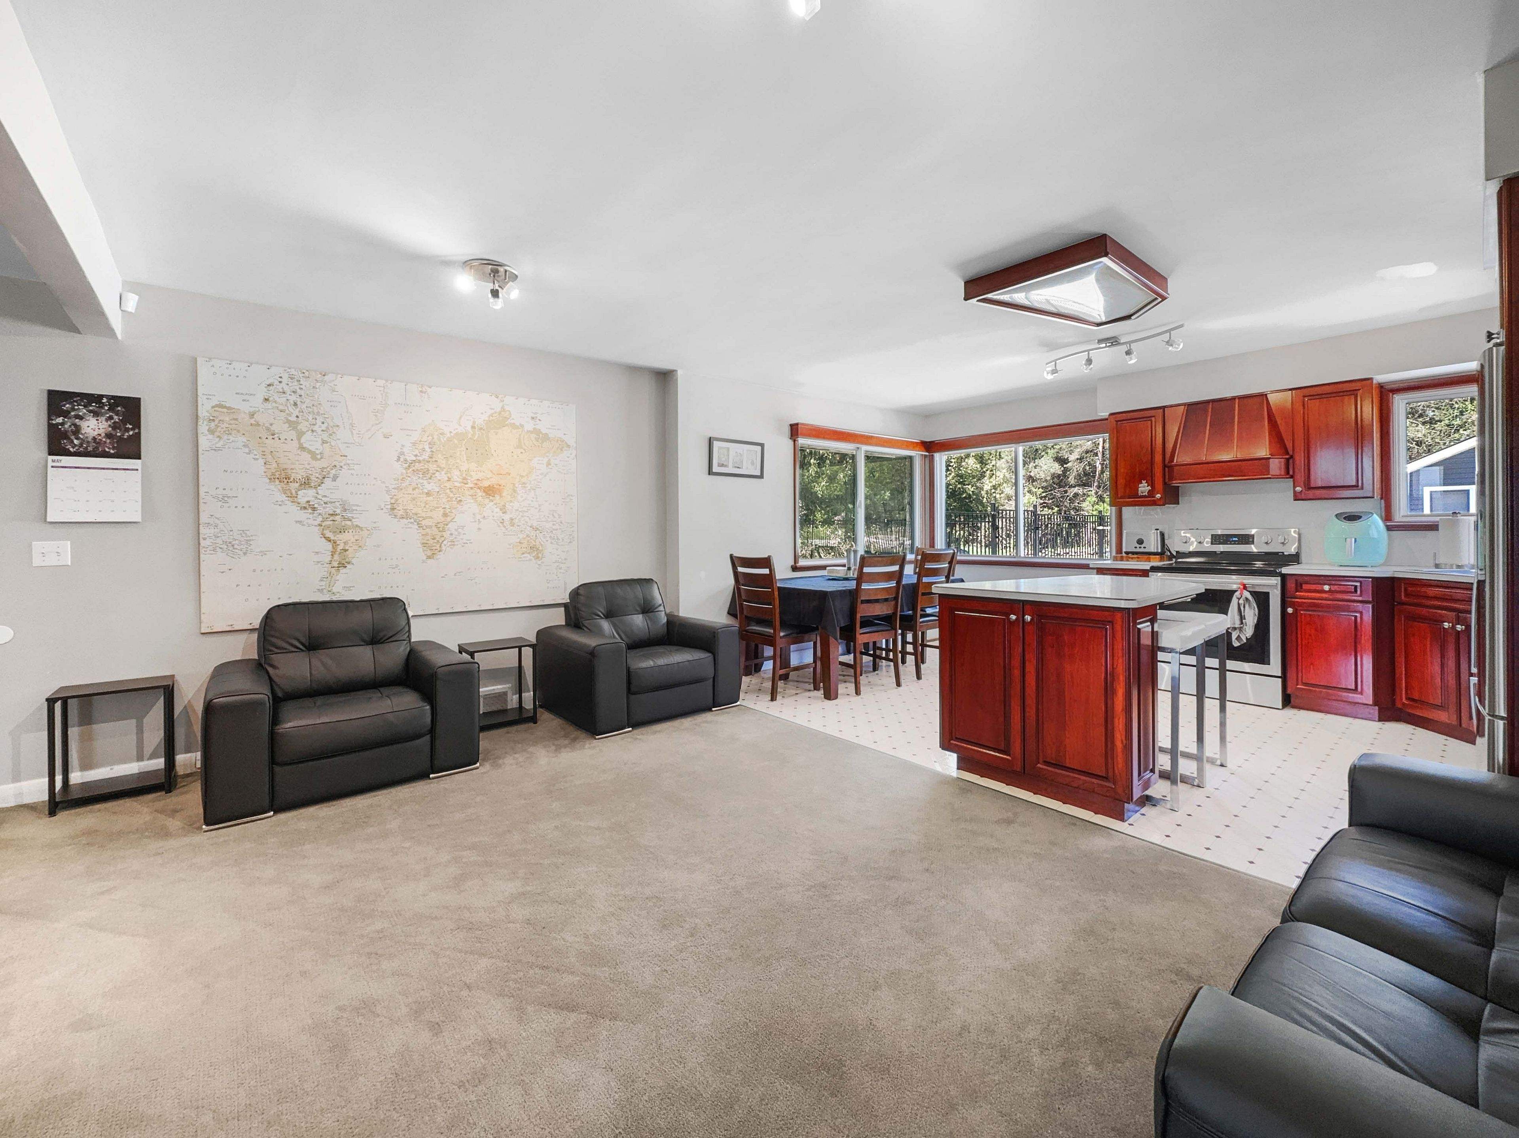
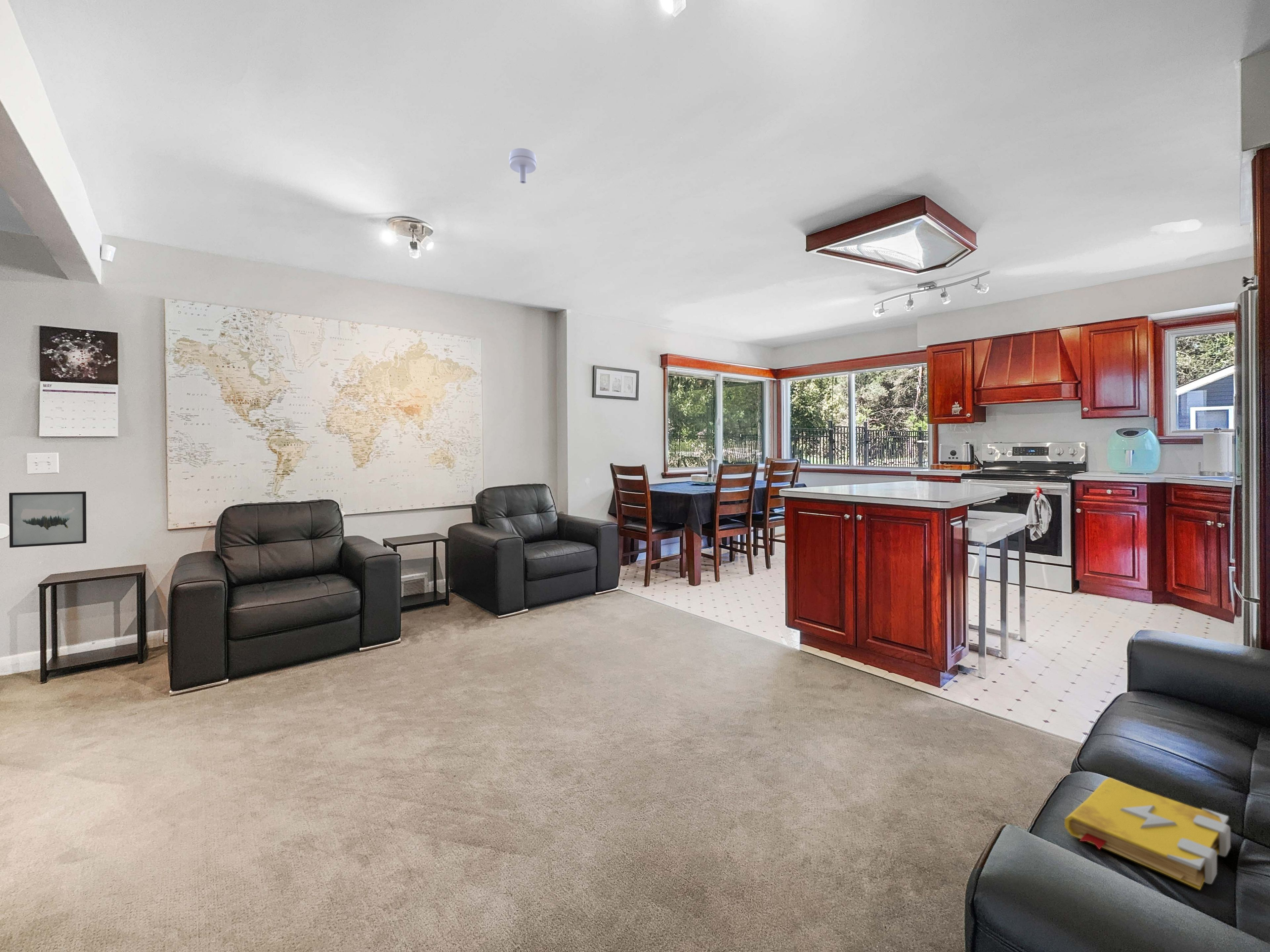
+ spell book (1147, 828)
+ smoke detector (523, 169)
+ wall art (49, 518)
